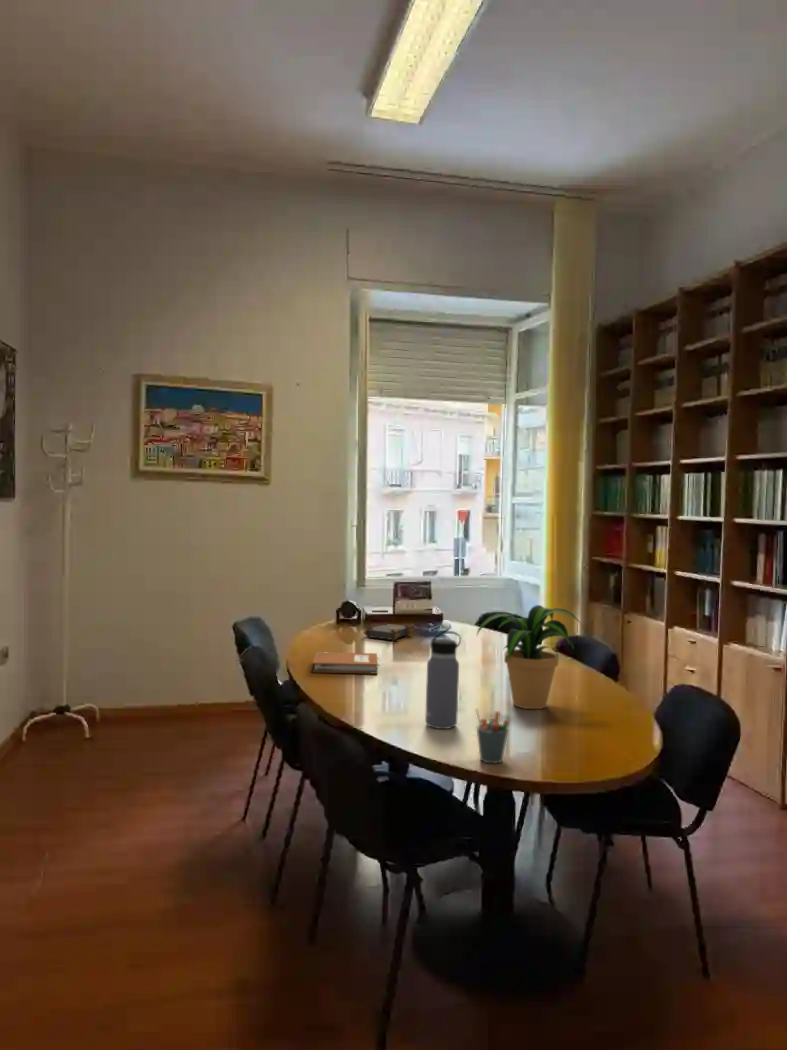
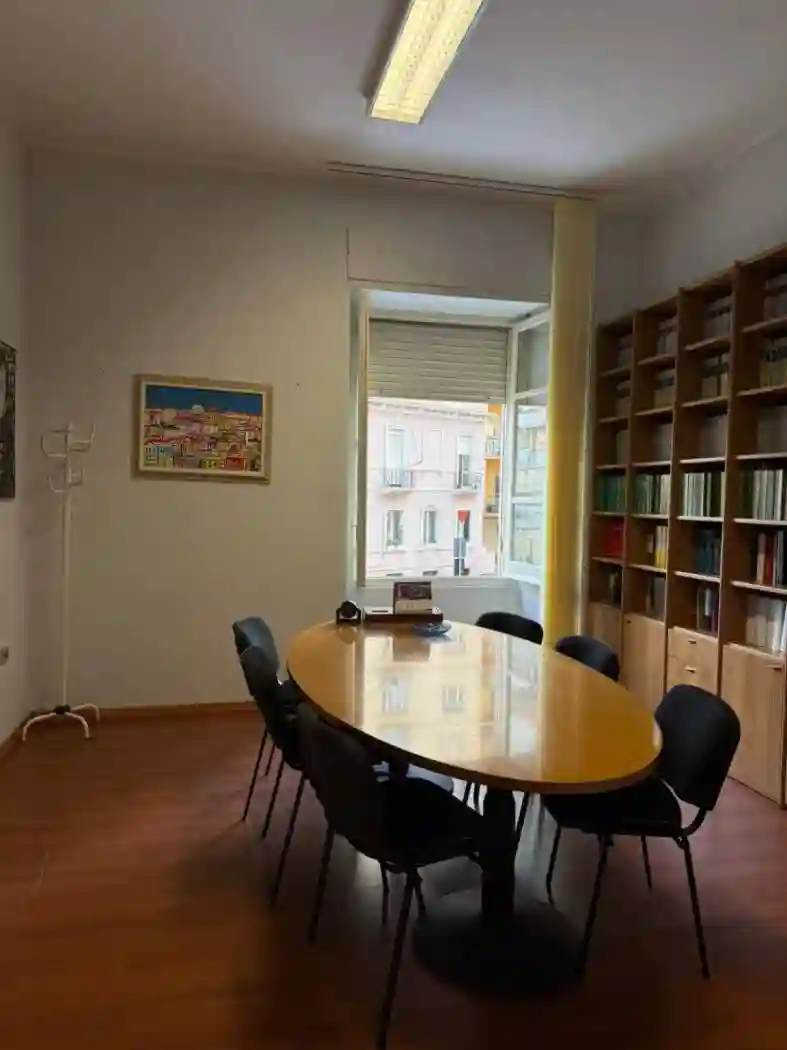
- potted plant (532, 656)
- pen holder (492, 734)
- book (388, 630)
- notebook (347, 662)
- water bottle (443, 677)
